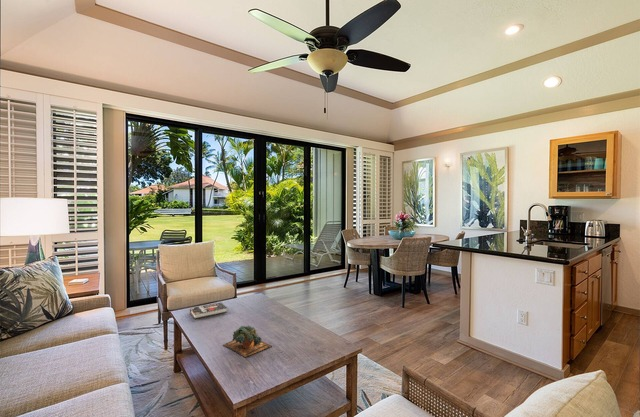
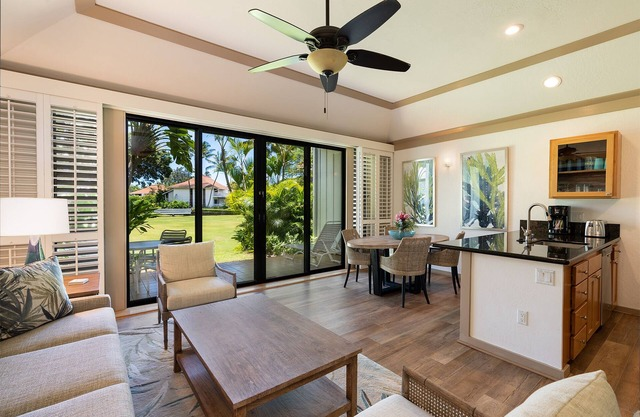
- succulent plant (247, 335)
- book (208, 310)
